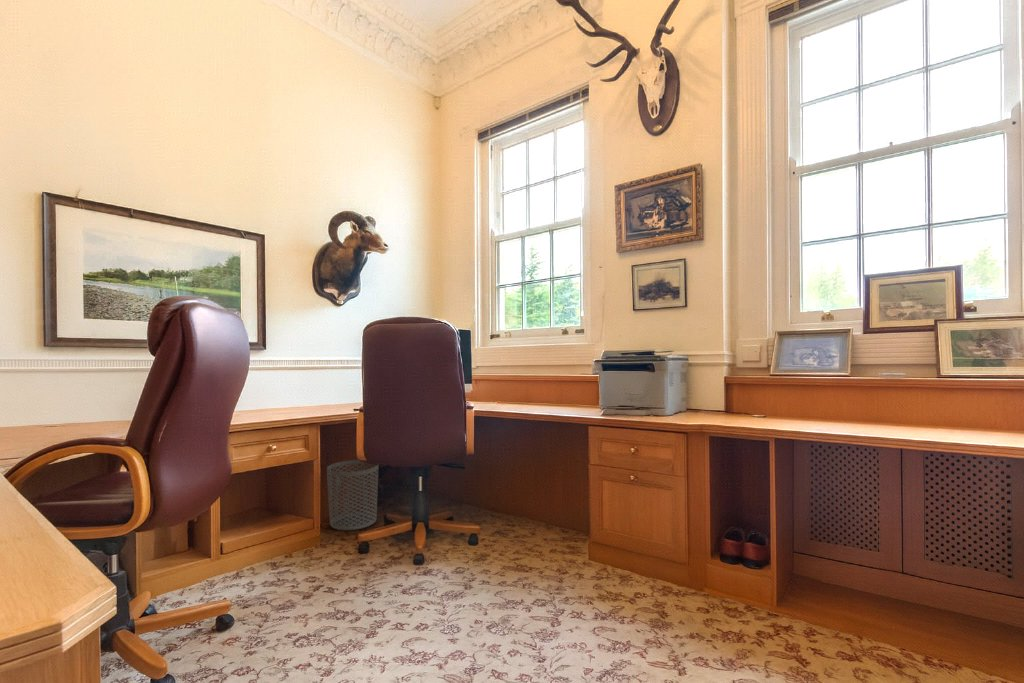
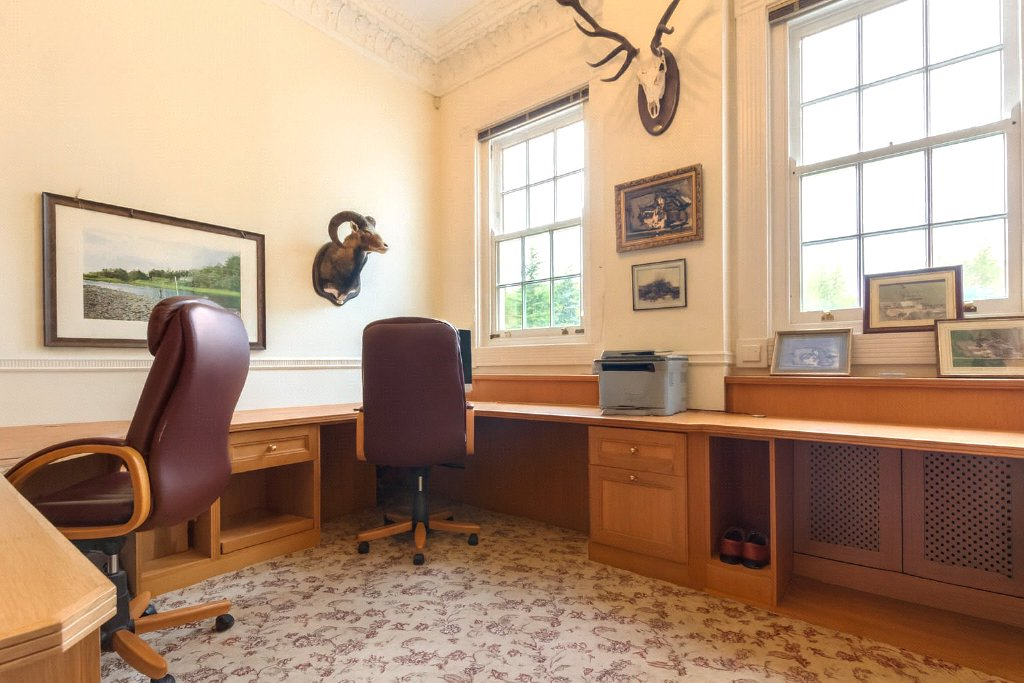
- waste bin (353, 494)
